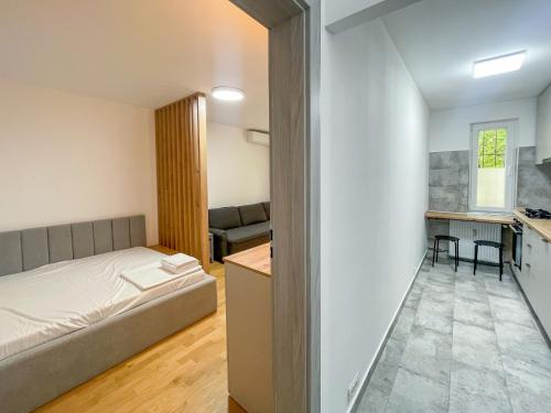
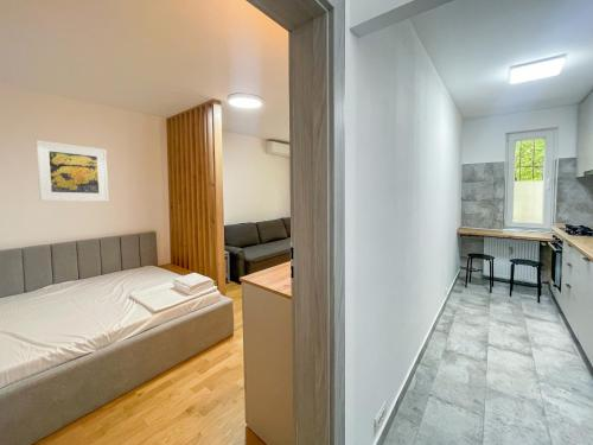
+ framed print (75, 173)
